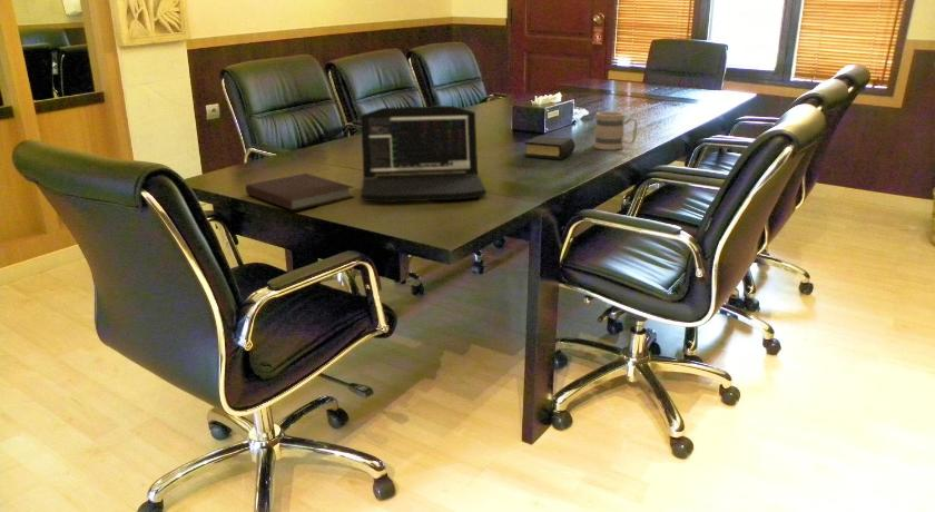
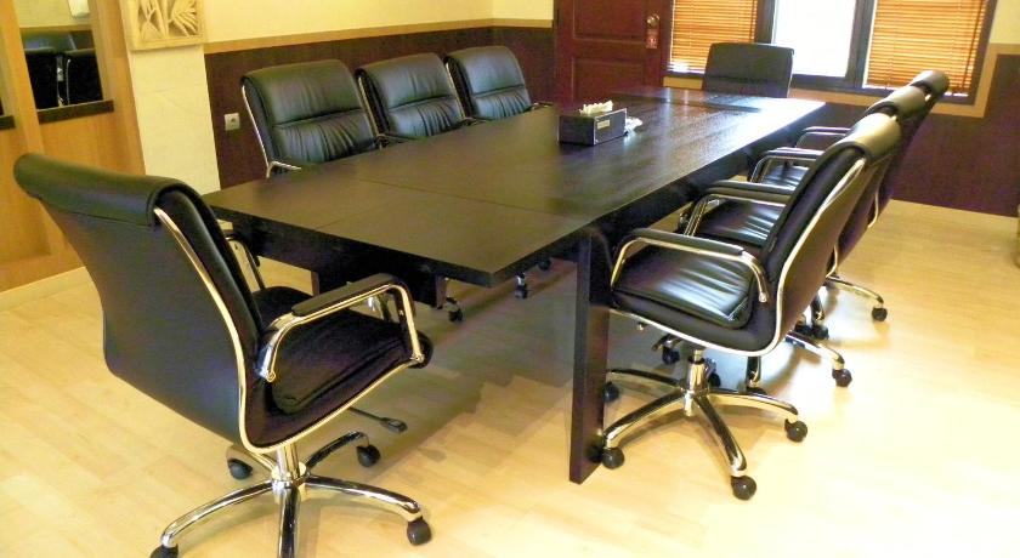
- book (550, 147)
- laptop (421, 151)
- notebook (299, 190)
- mug (616, 130)
